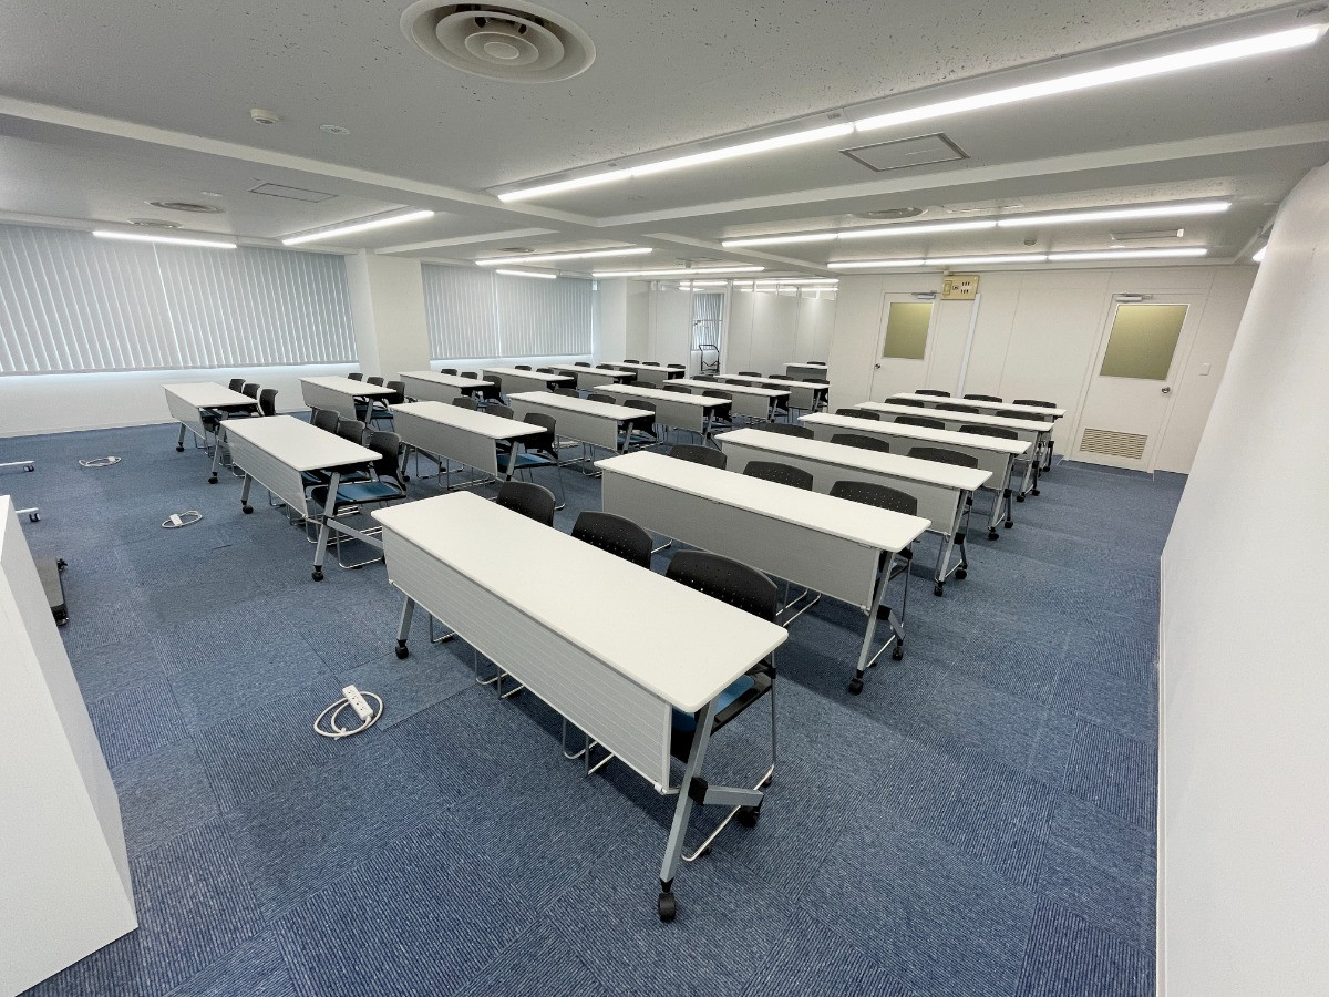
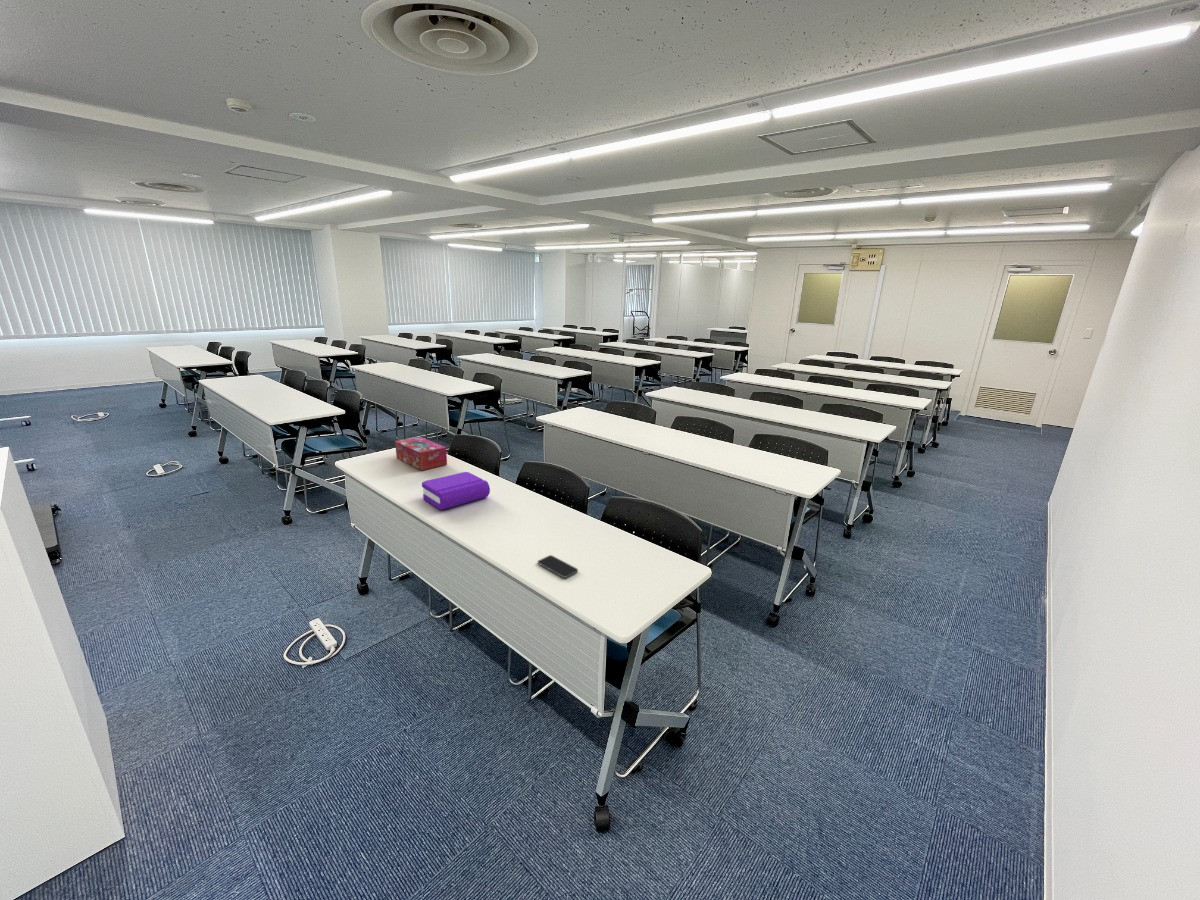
+ tissue box (420, 452)
+ smartphone (557, 566)
+ book (456, 490)
